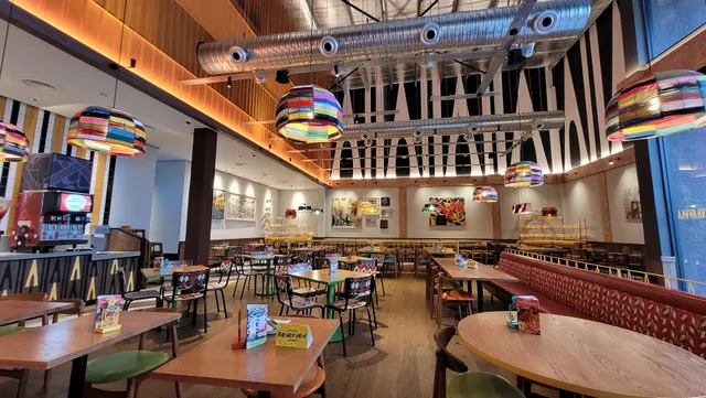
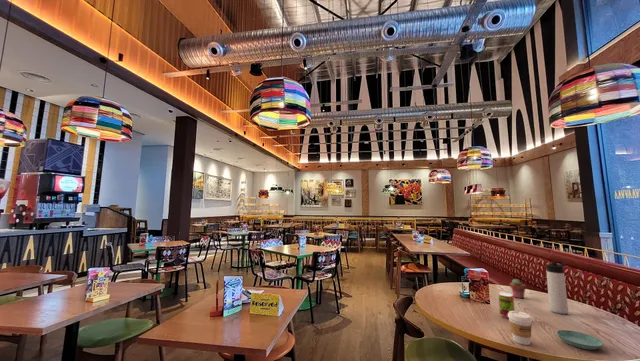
+ beverage can (506, 305)
+ thermos bottle (558, 286)
+ potted succulent (517, 287)
+ coffee cup (520, 327)
+ saucer (579, 340)
